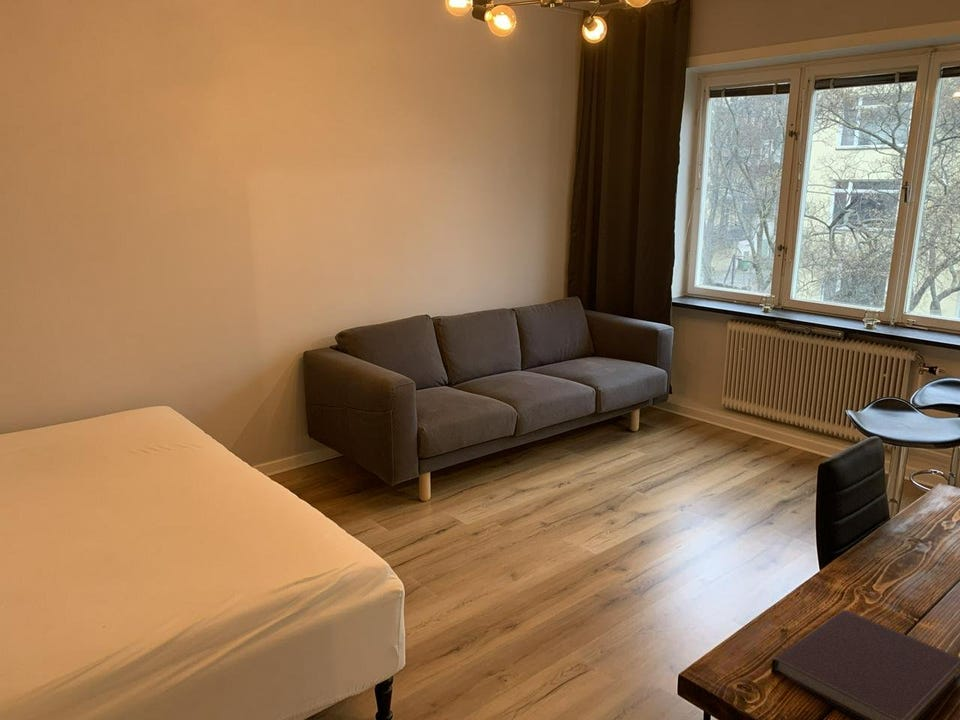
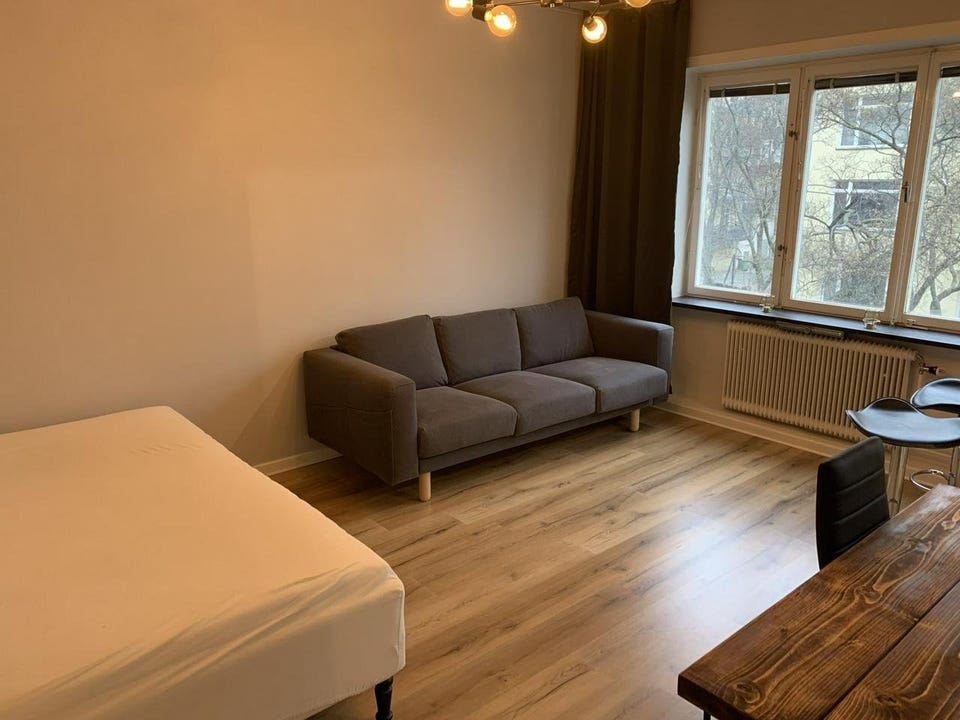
- notebook (867, 666)
